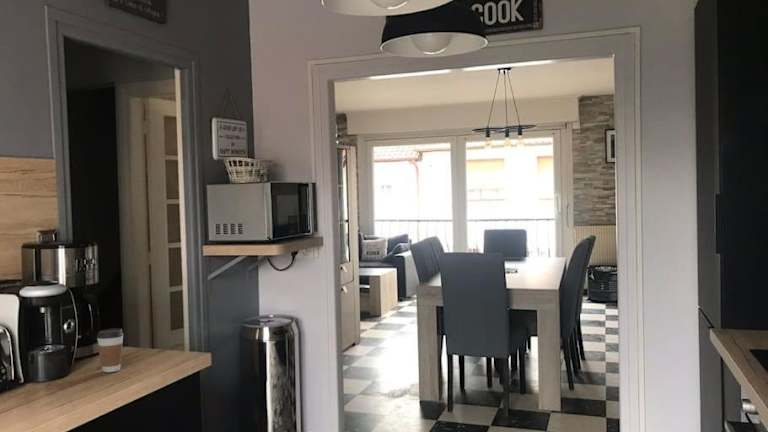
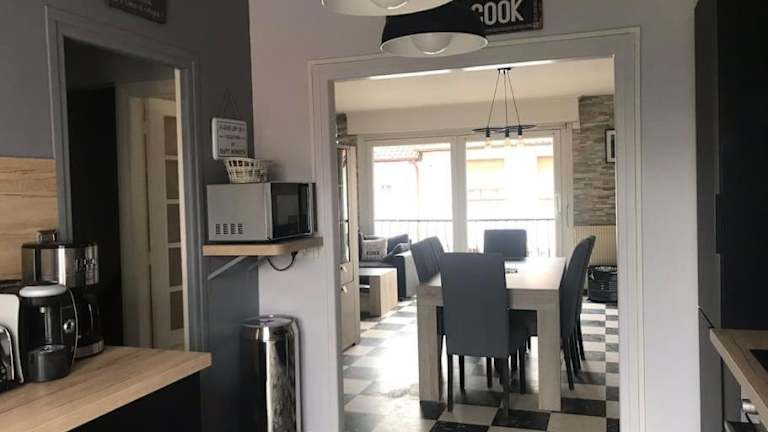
- coffee cup (110, 350)
